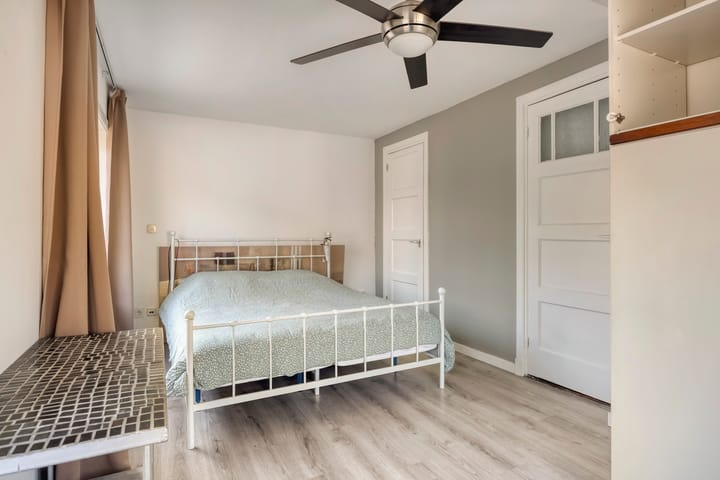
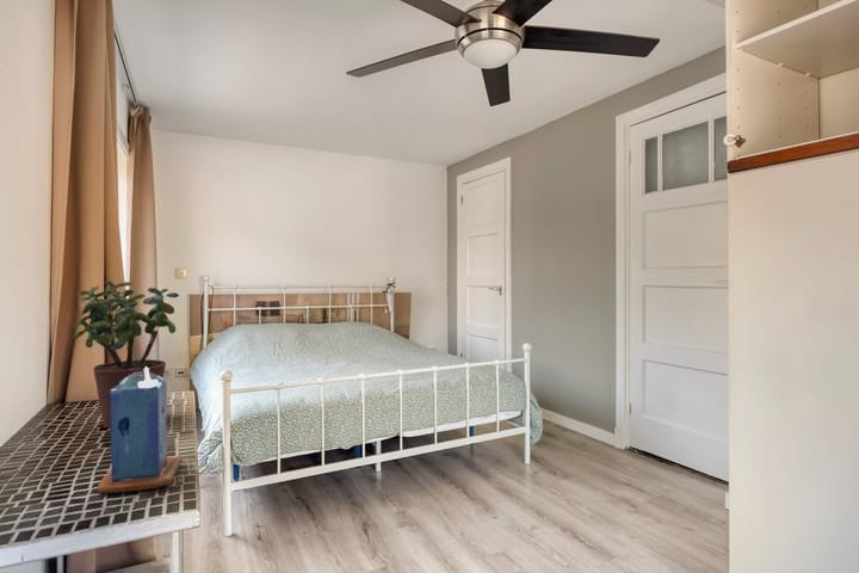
+ potted plant (132, 351)
+ candle (142, 421)
